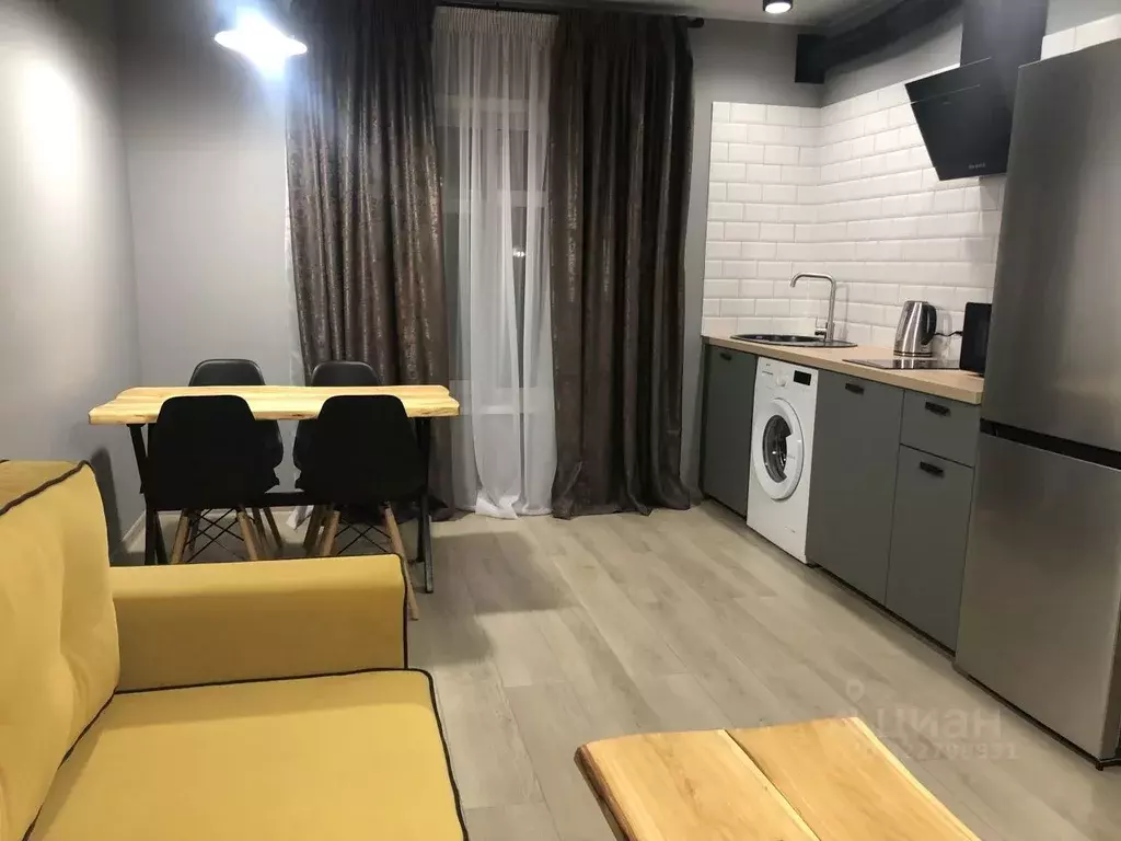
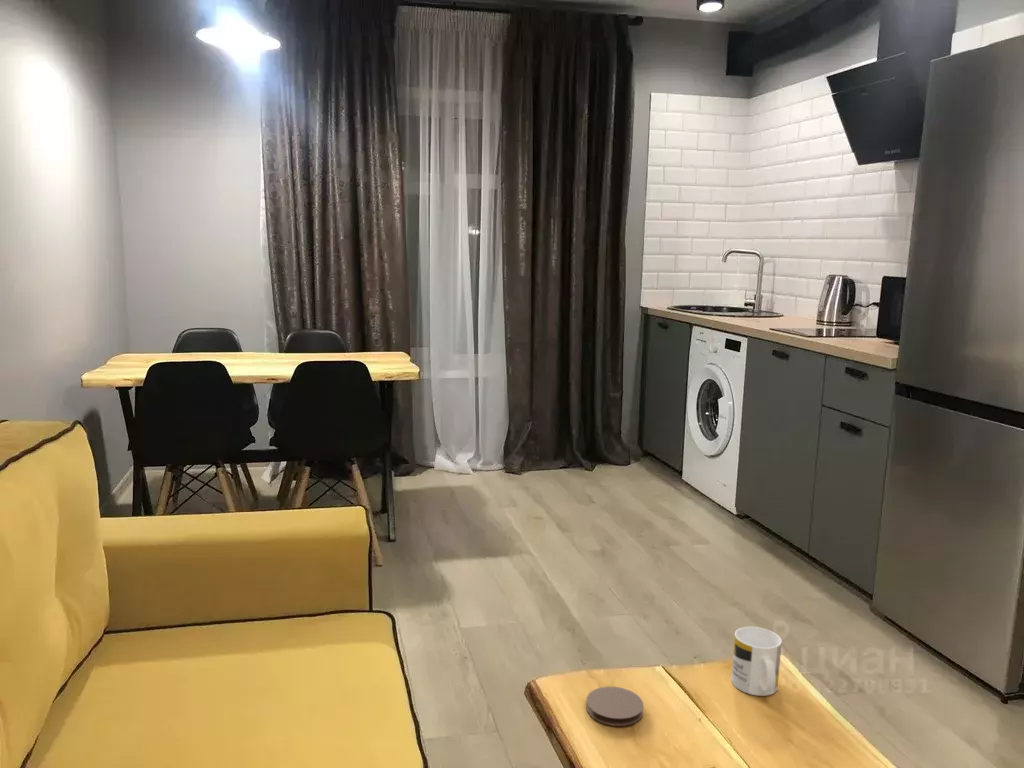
+ mug (758, 665)
+ coaster (614, 705)
